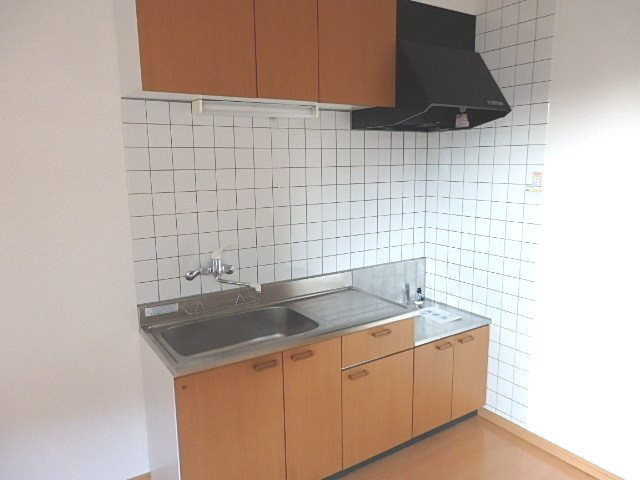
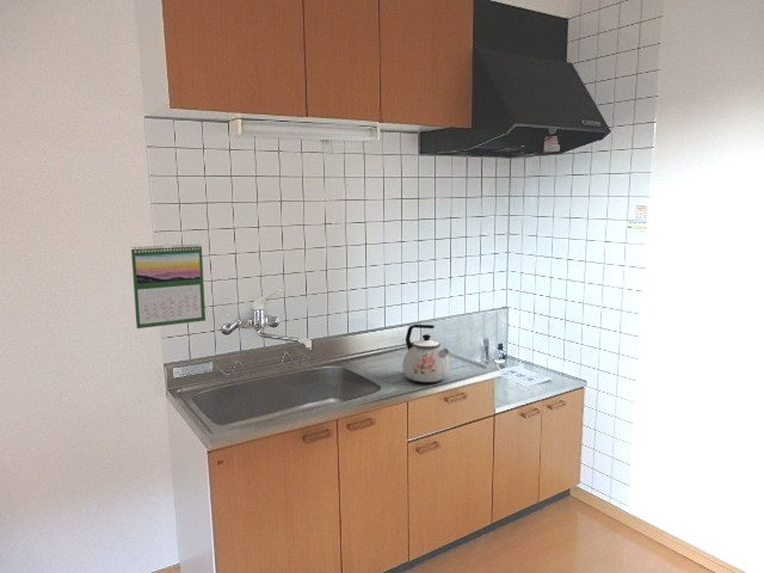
+ calendar (170, 284)
+ kettle (426, 351)
